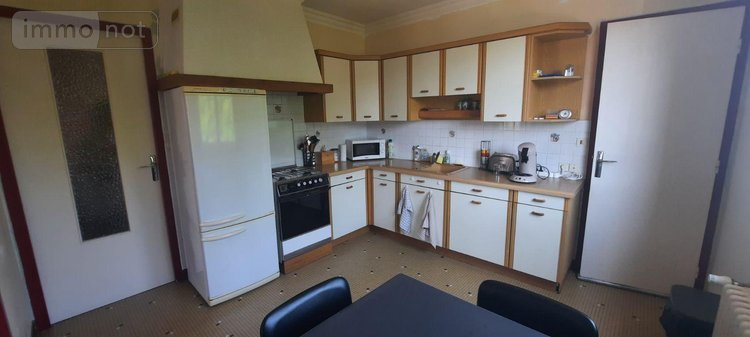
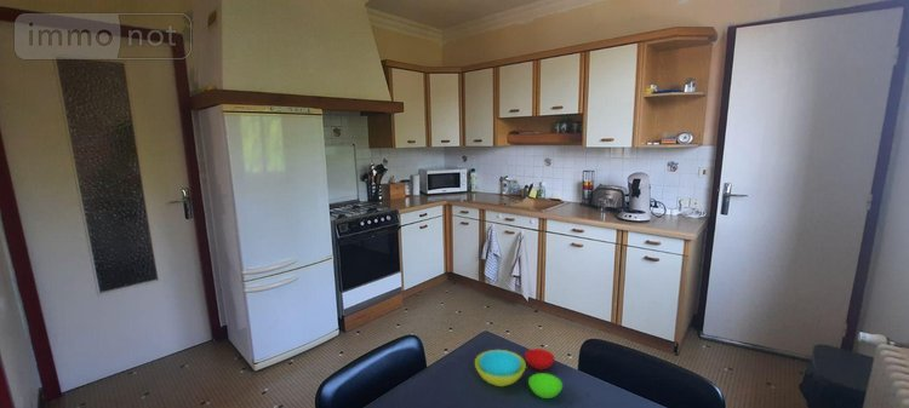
+ bowl (522, 372)
